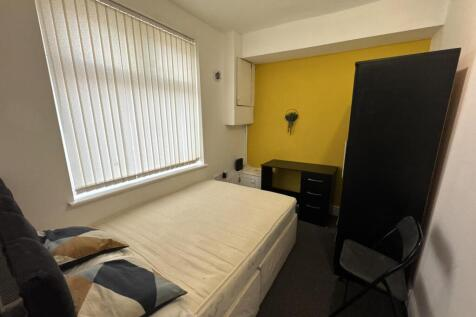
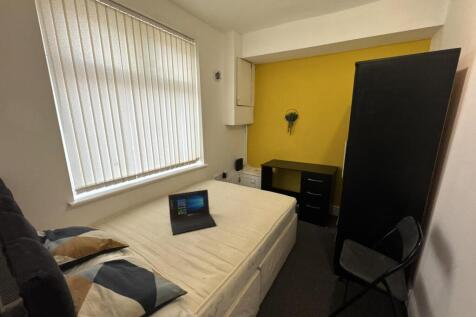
+ laptop (191, 210)
